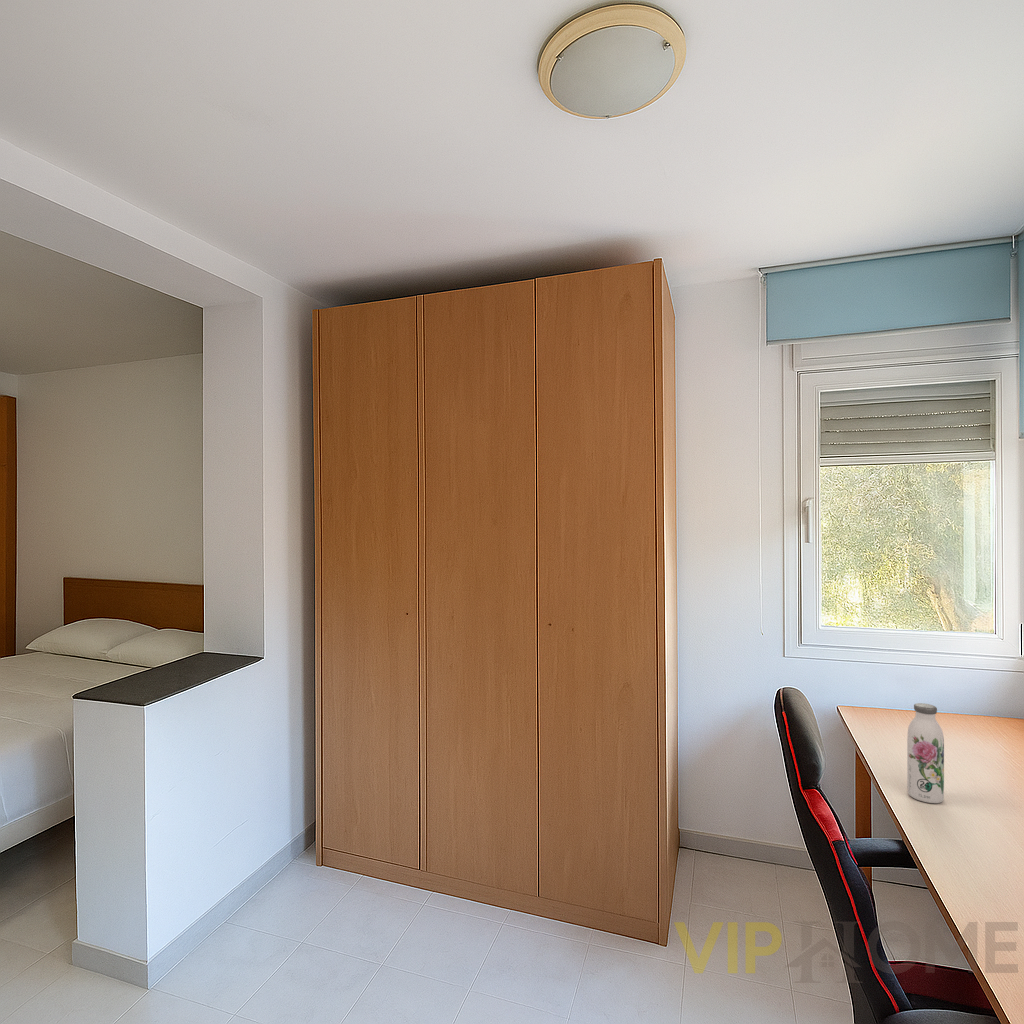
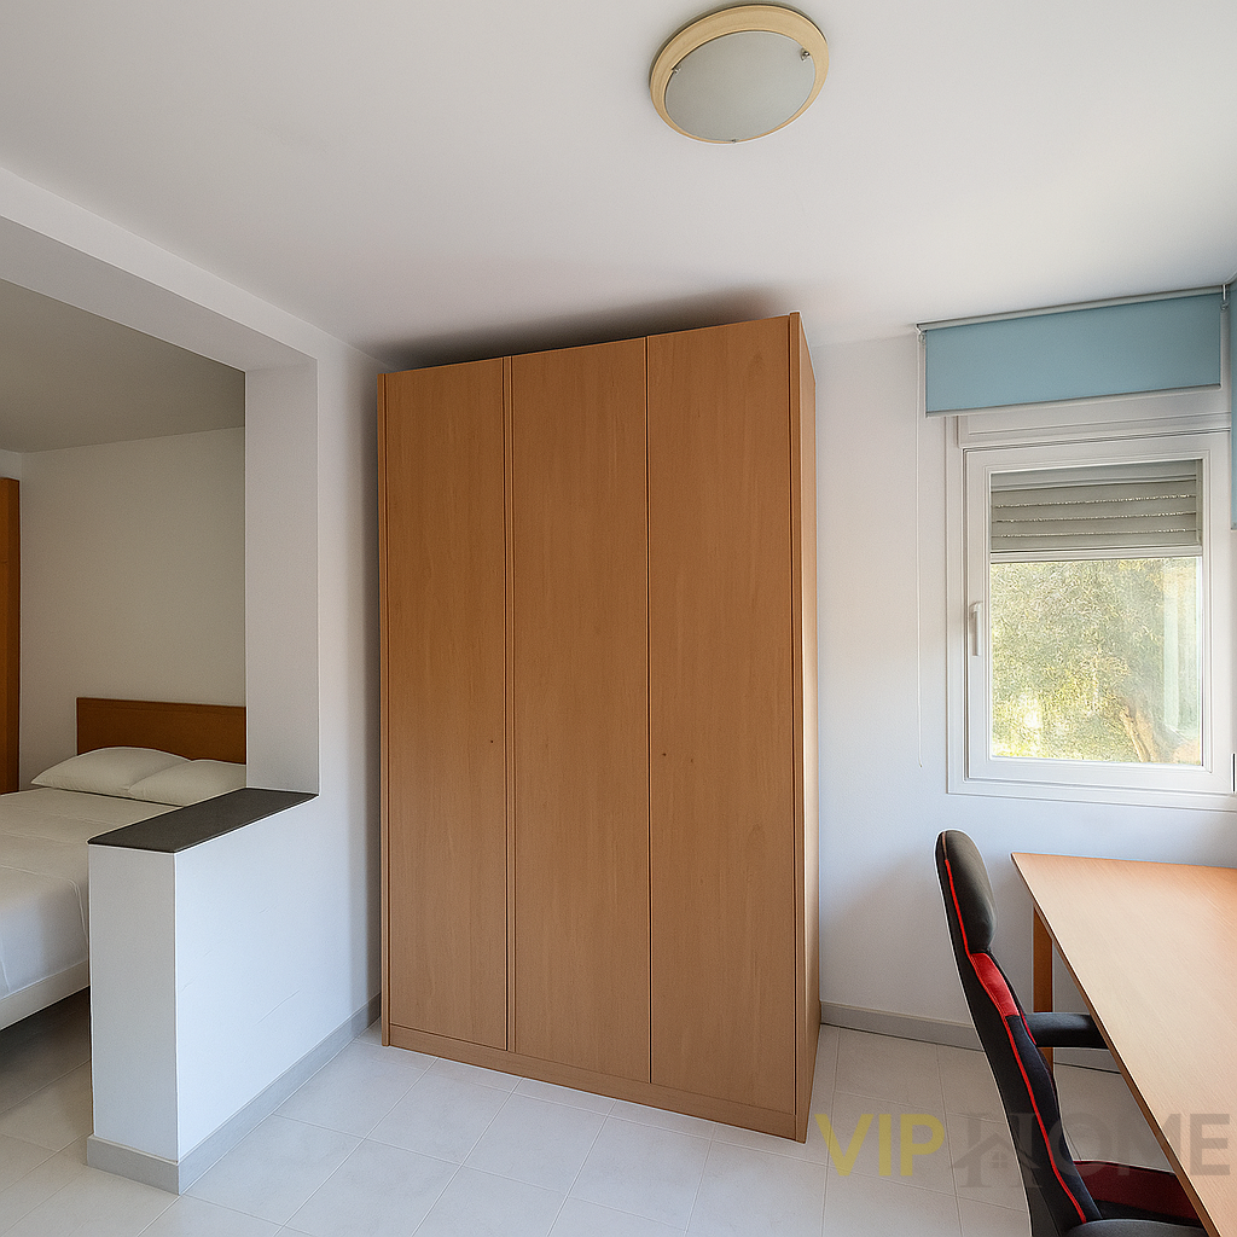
- water bottle (925, 750)
